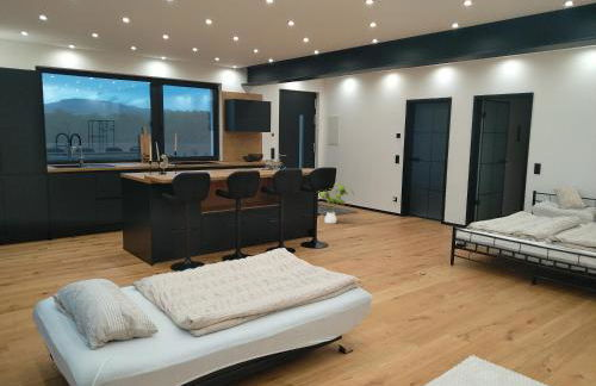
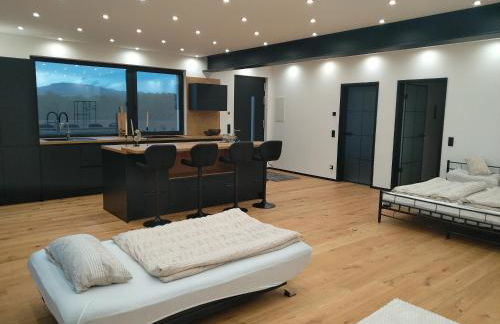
- house plant (336, 203)
